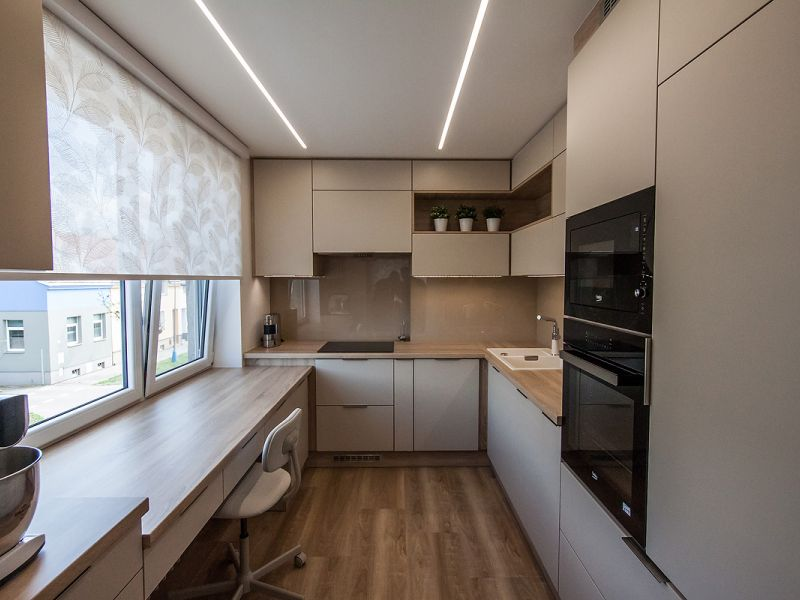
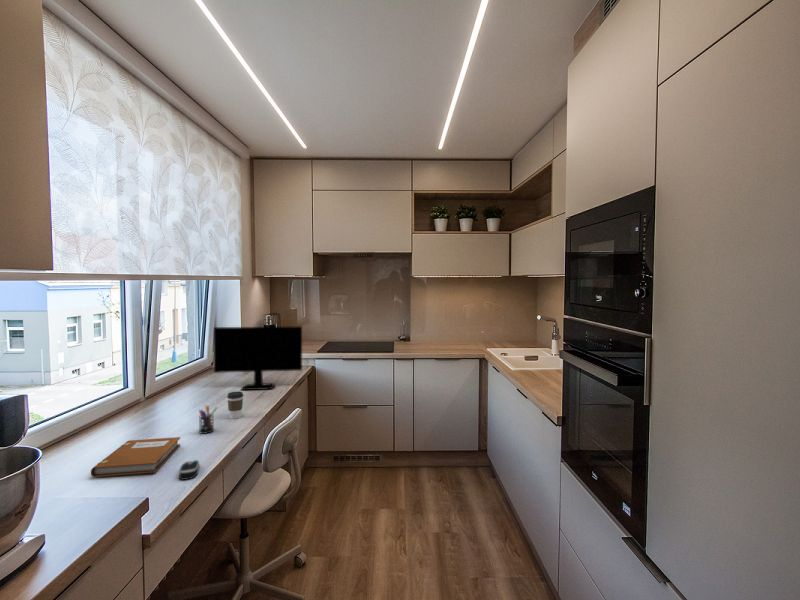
+ monitor (258, 357)
+ pen holder (208, 417)
+ coffee cup (235, 405)
+ notebook (140, 454)
+ computer mouse (189, 467)
